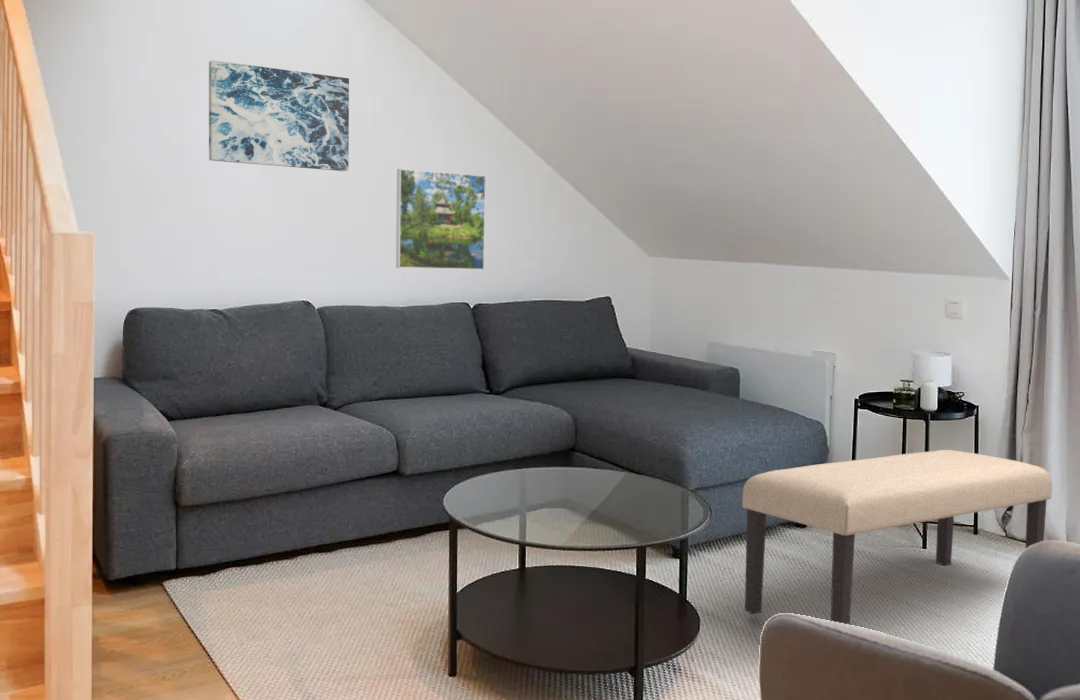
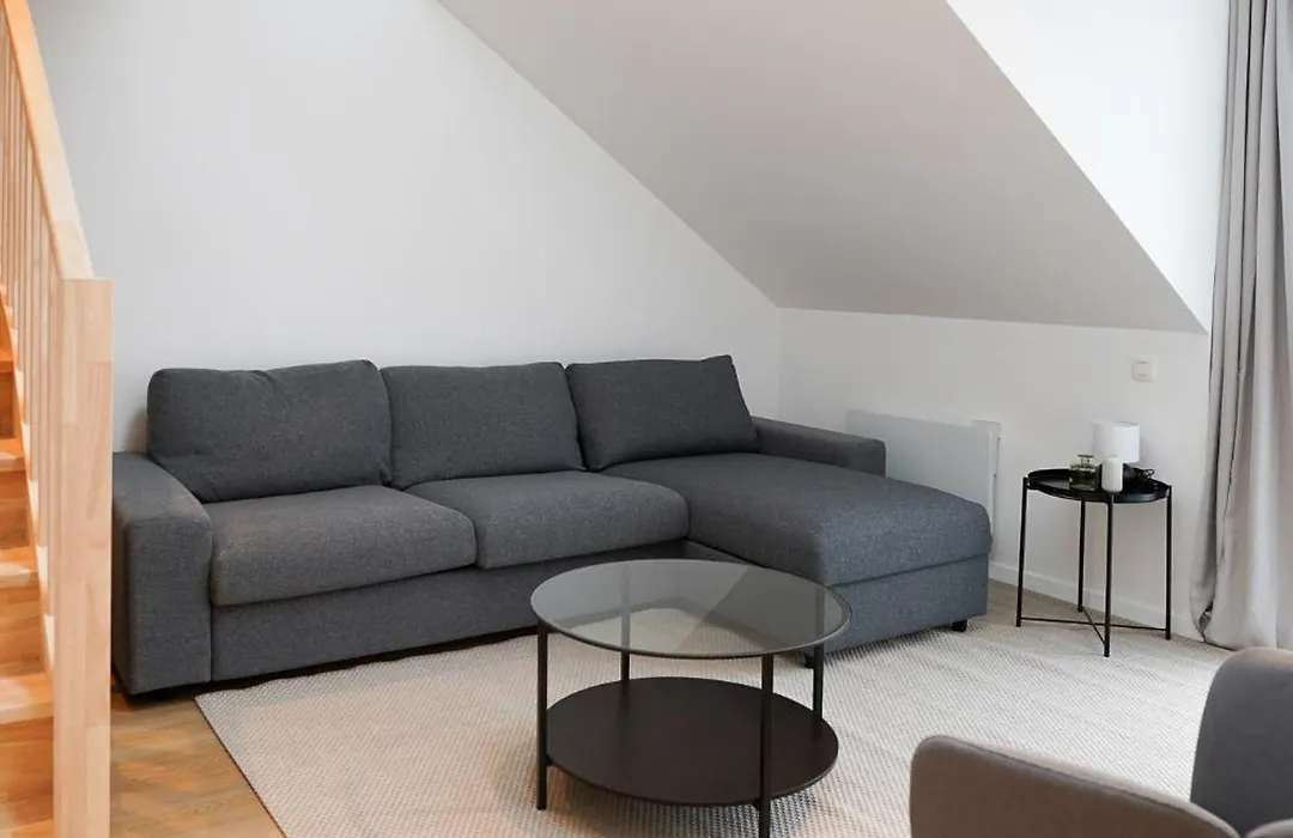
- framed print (441, 220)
- bench (900, 525)
- wall art (281, 118)
